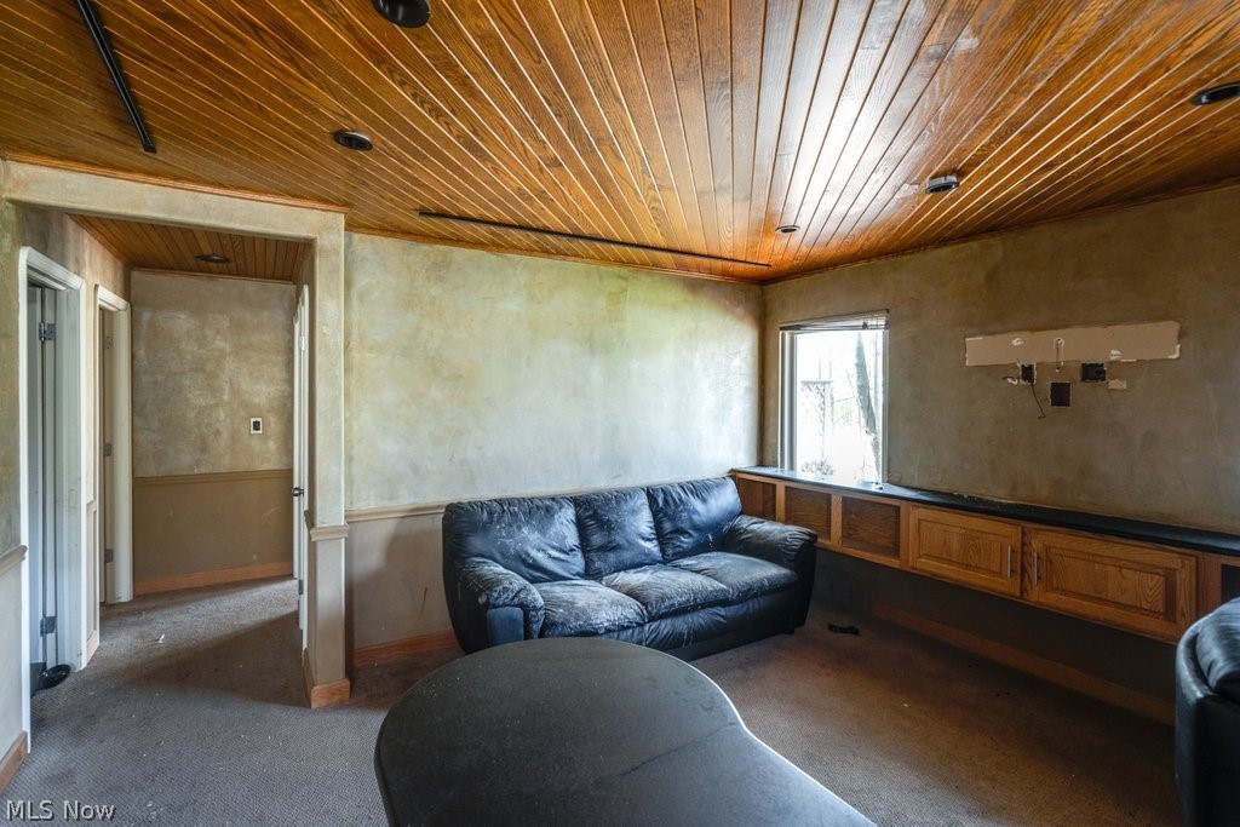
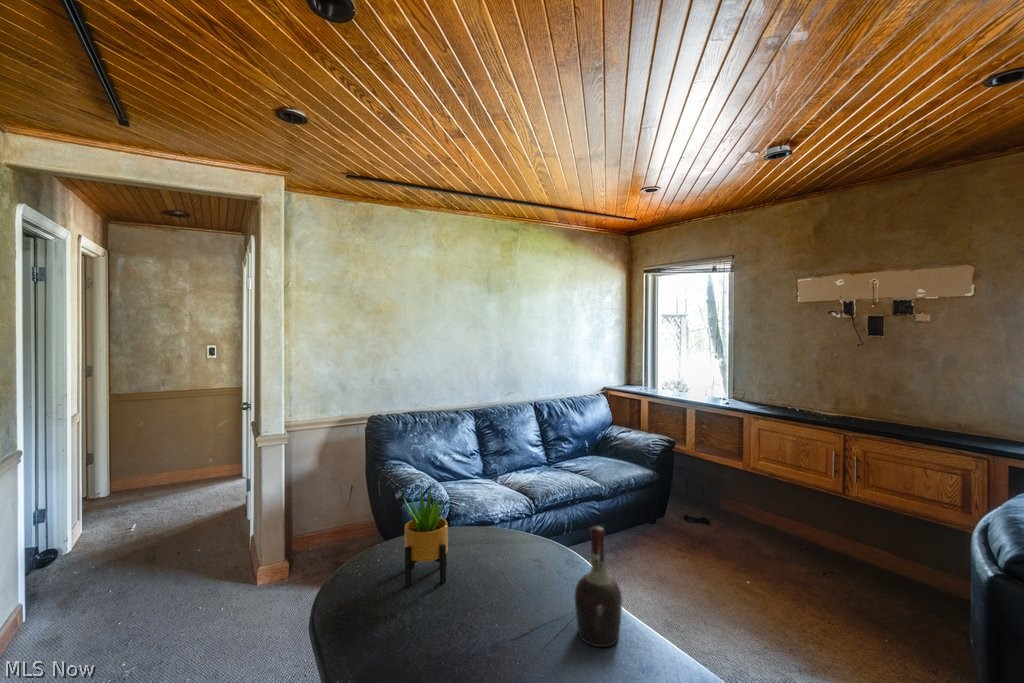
+ potted plant (426, 531)
+ cognac bottle (597, 581)
